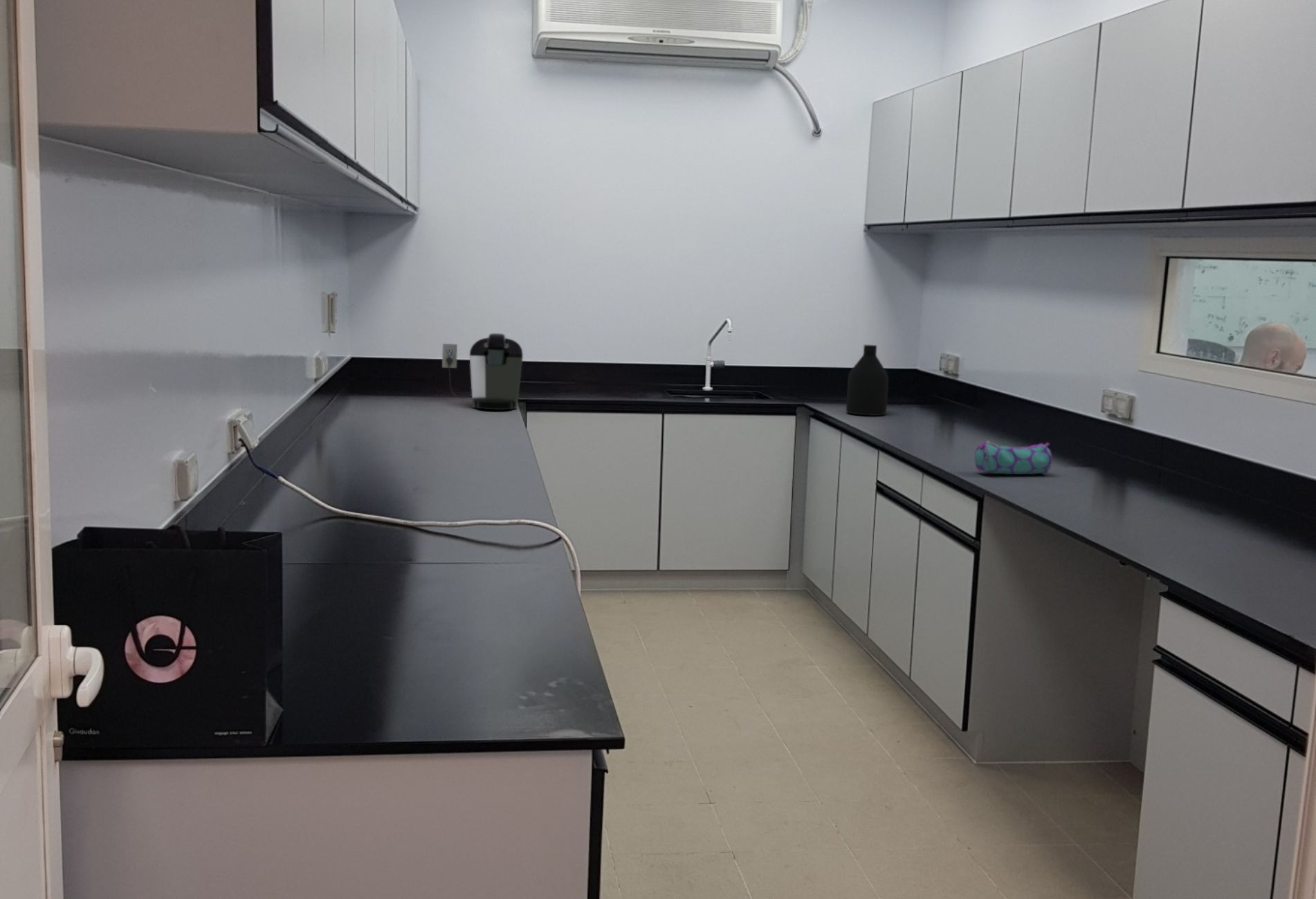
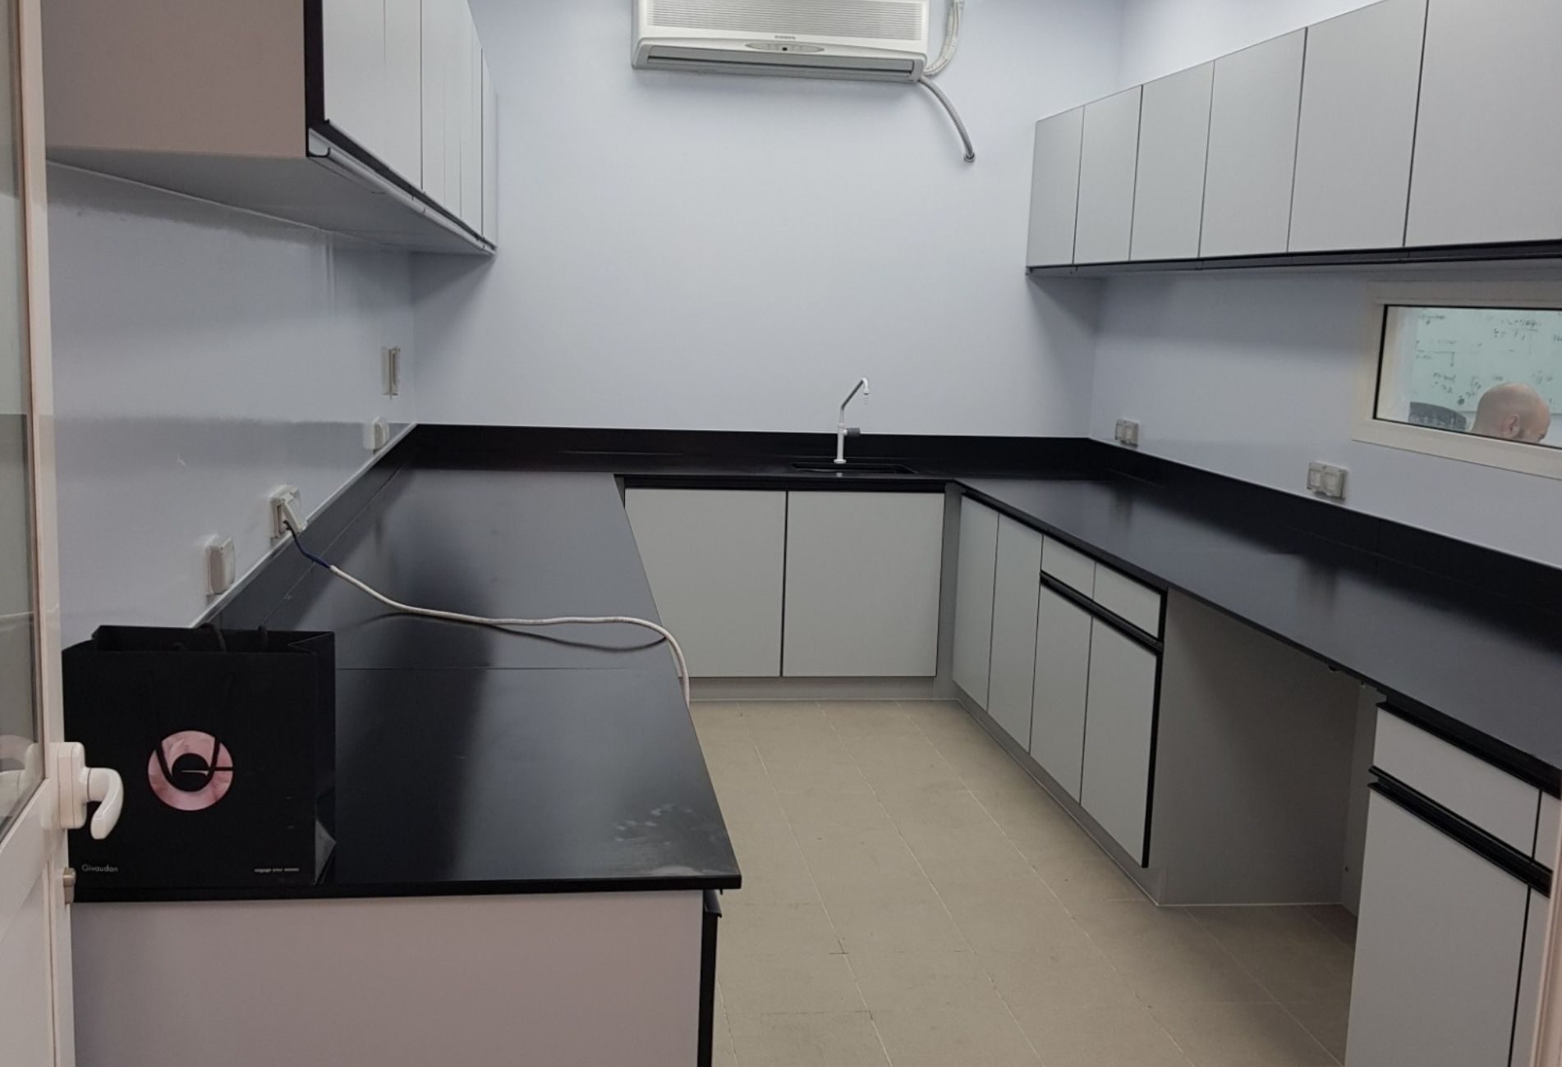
- pencil case (1013, 458)
- coffee maker (481, 370)
- bottle (868, 379)
